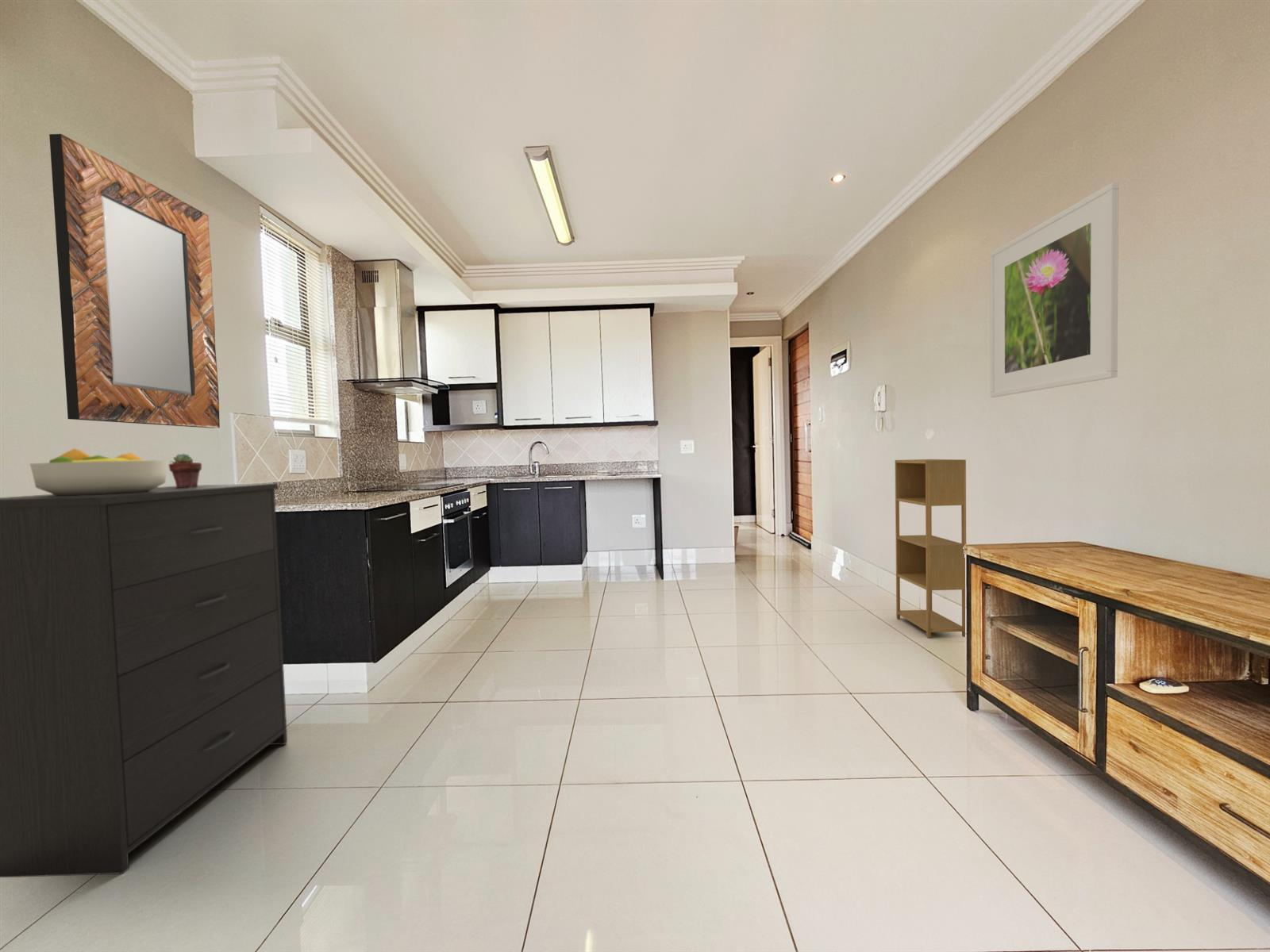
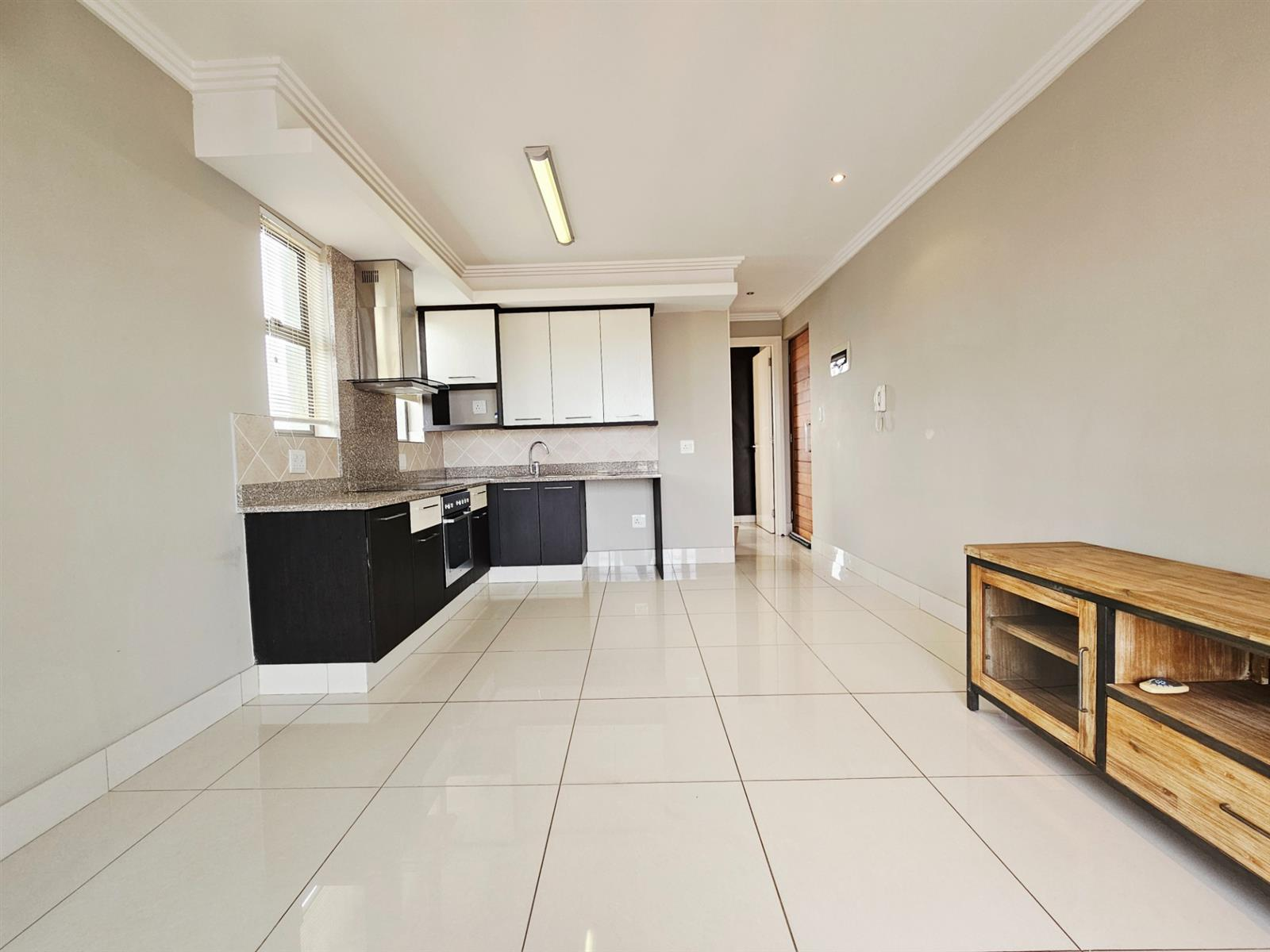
- fruit bowl (102, 470)
- potted succulent (185, 470)
- home mirror (148, 303)
- shelving unit (929, 543)
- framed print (1044, 306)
- dresser (159, 645)
